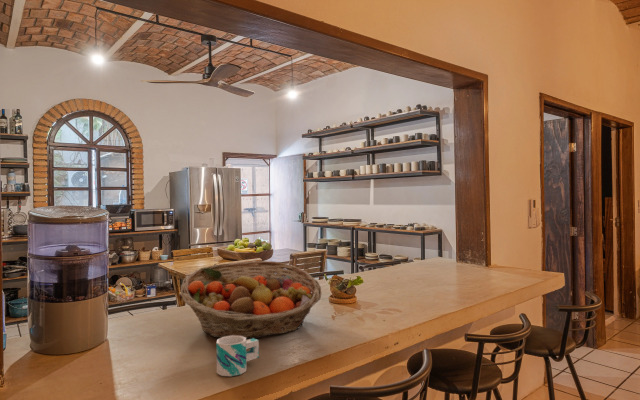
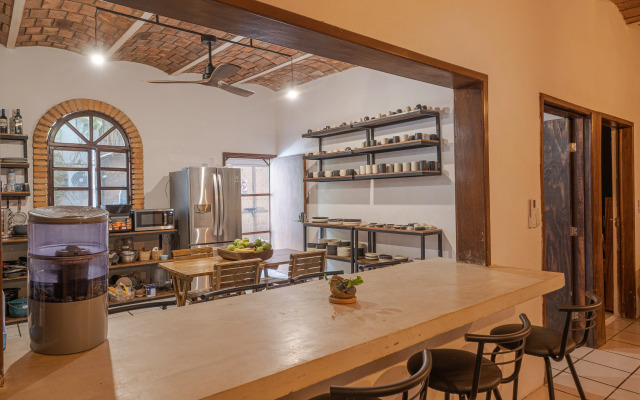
- mug (238, 352)
- fruit basket (253, 296)
